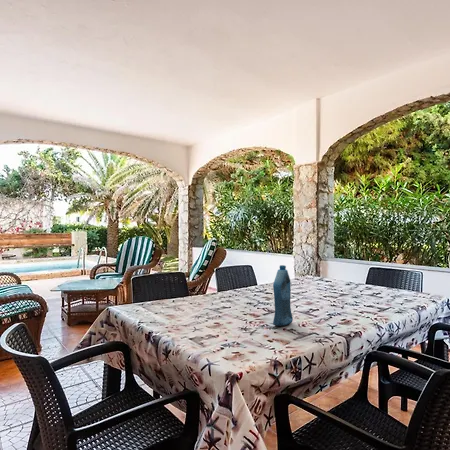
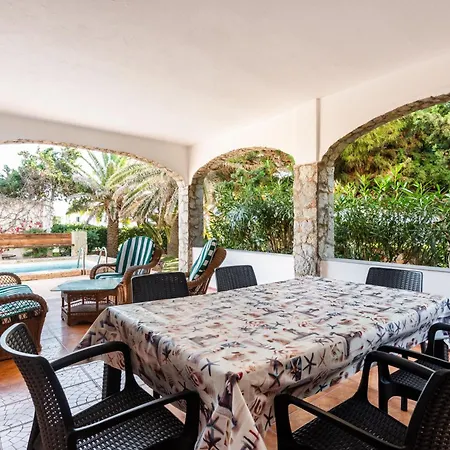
- bottle (282, 295)
